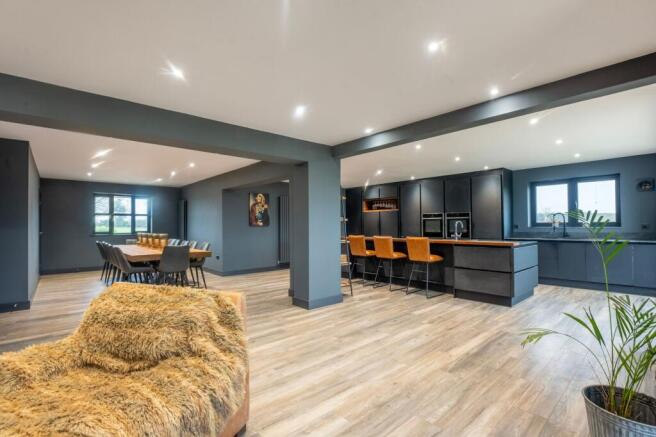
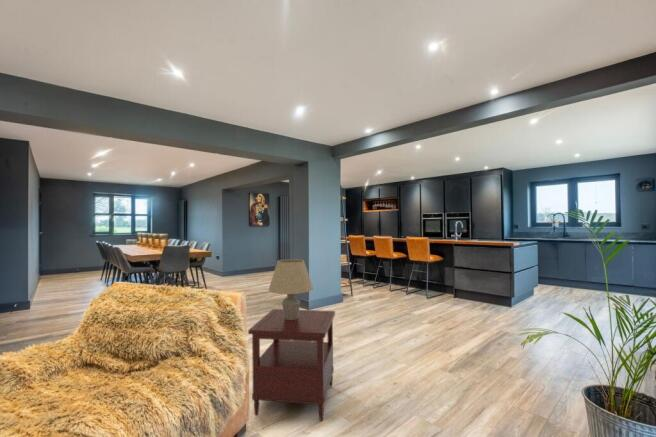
+ side table (296, 359)
+ table lamp (291, 288)
